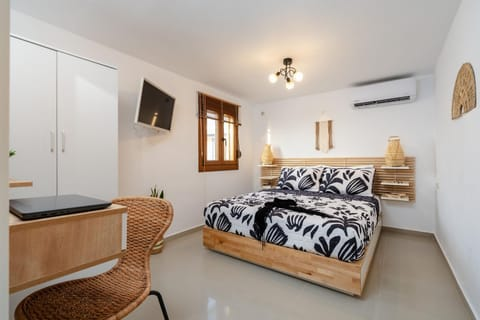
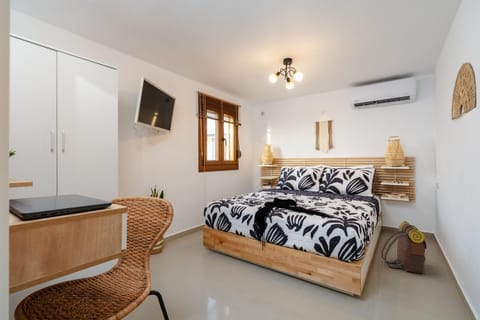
+ backpack (403, 244)
